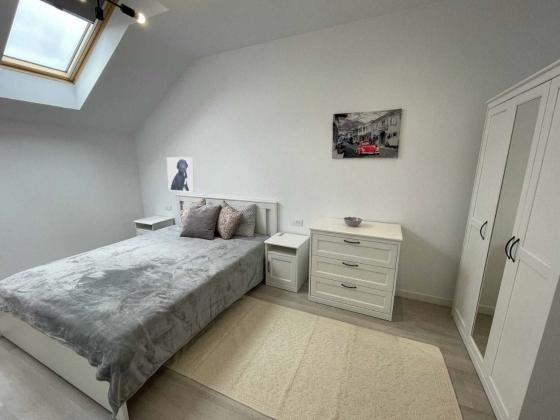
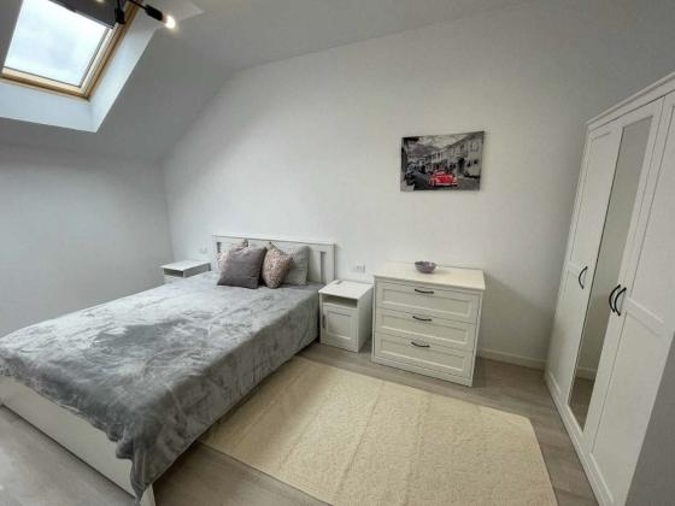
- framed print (180, 174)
